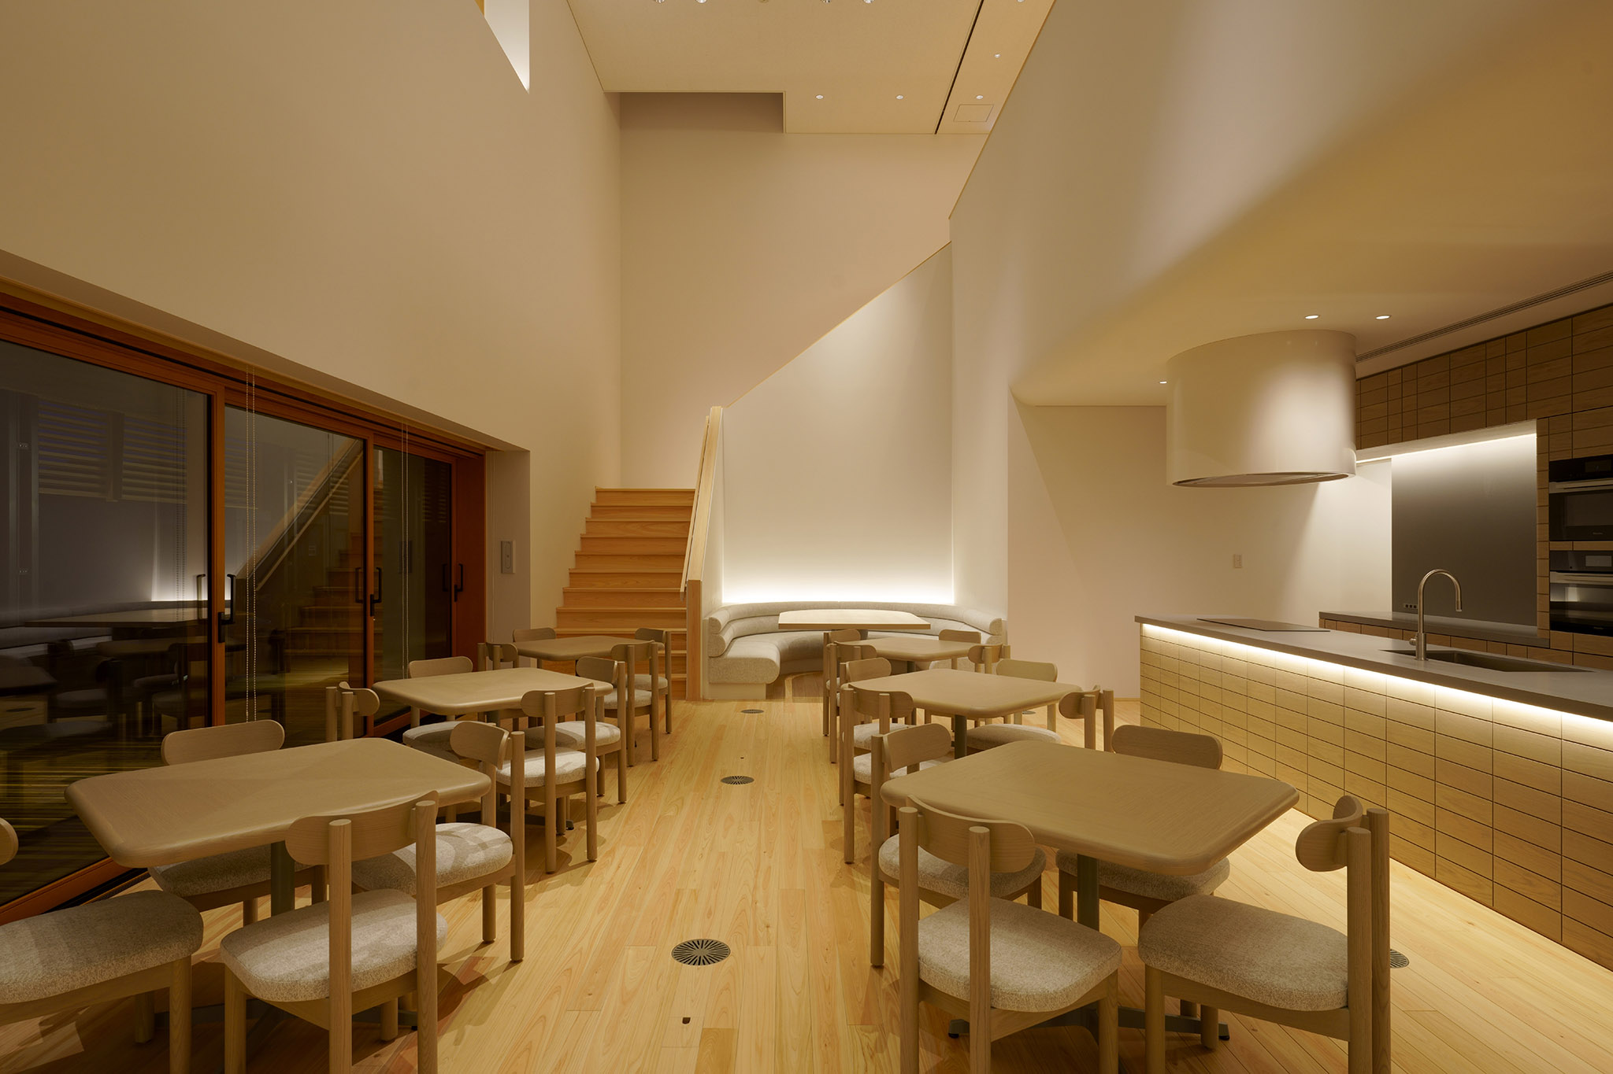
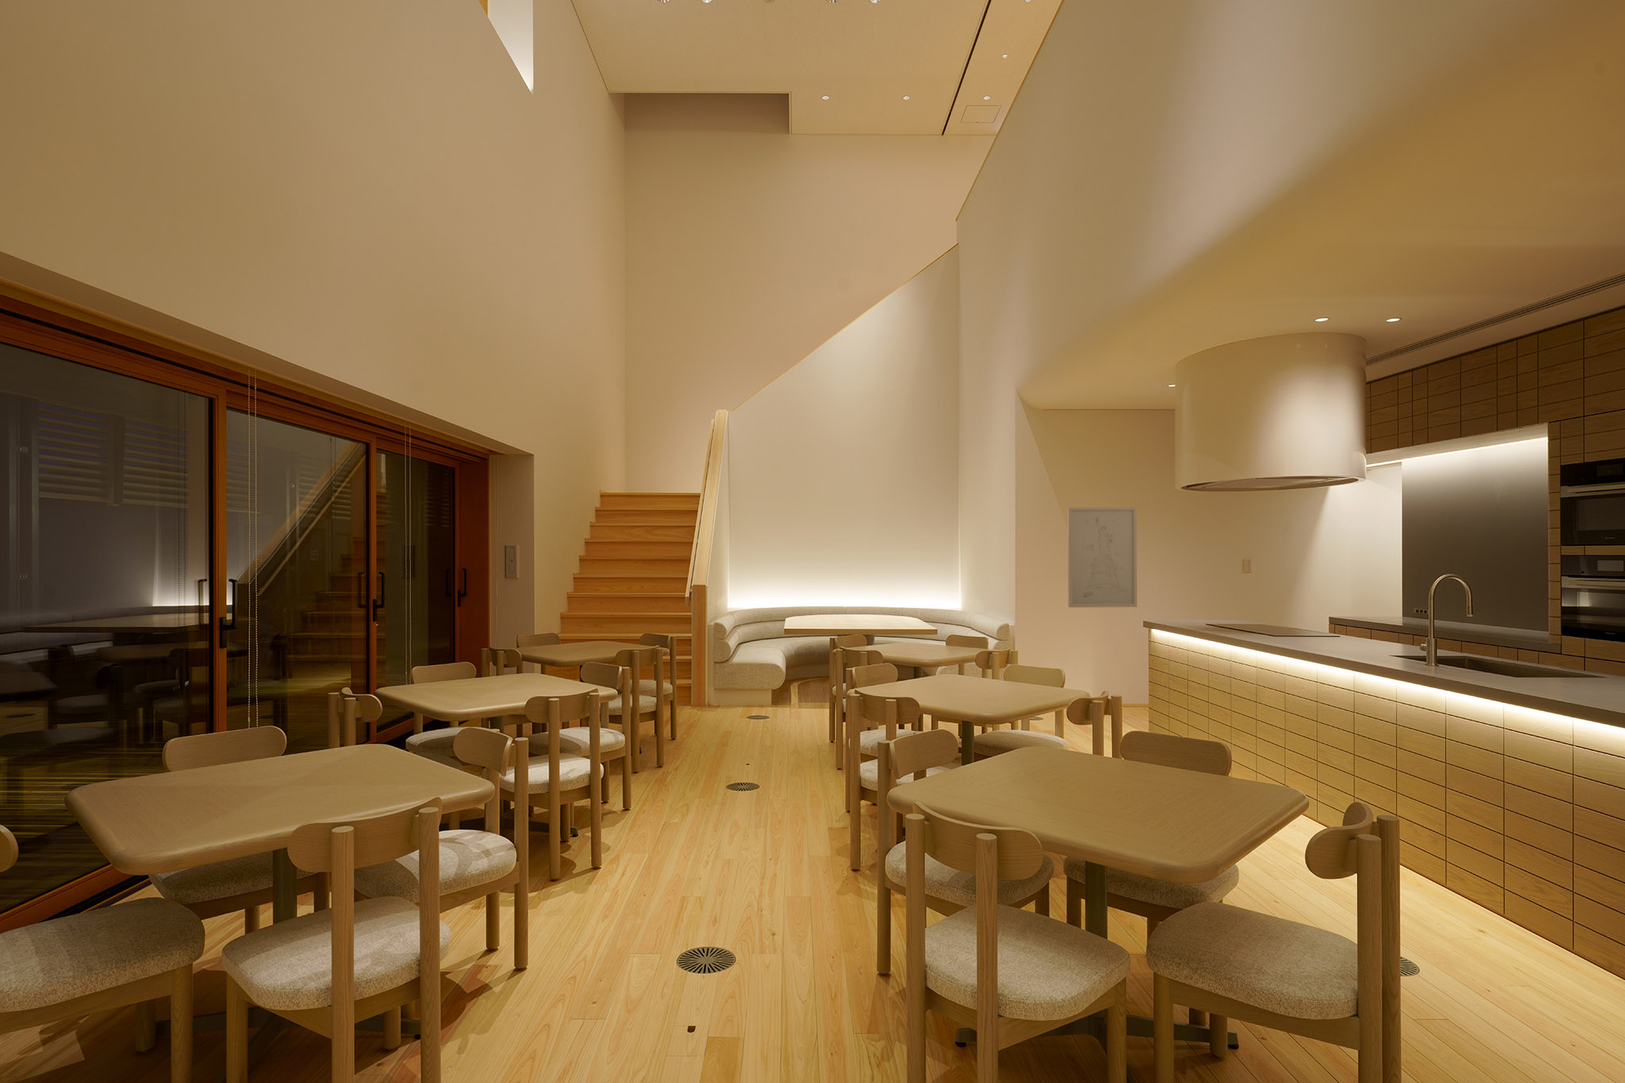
+ wall art (1102, 557)
